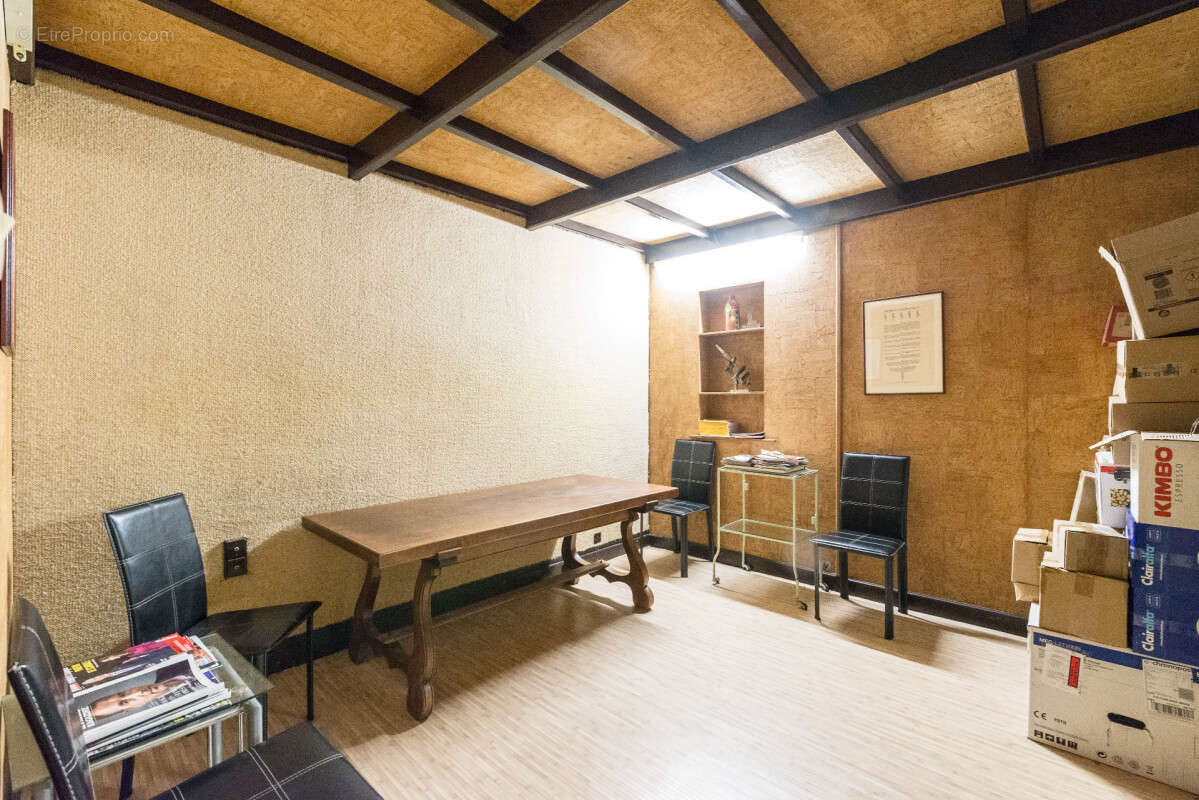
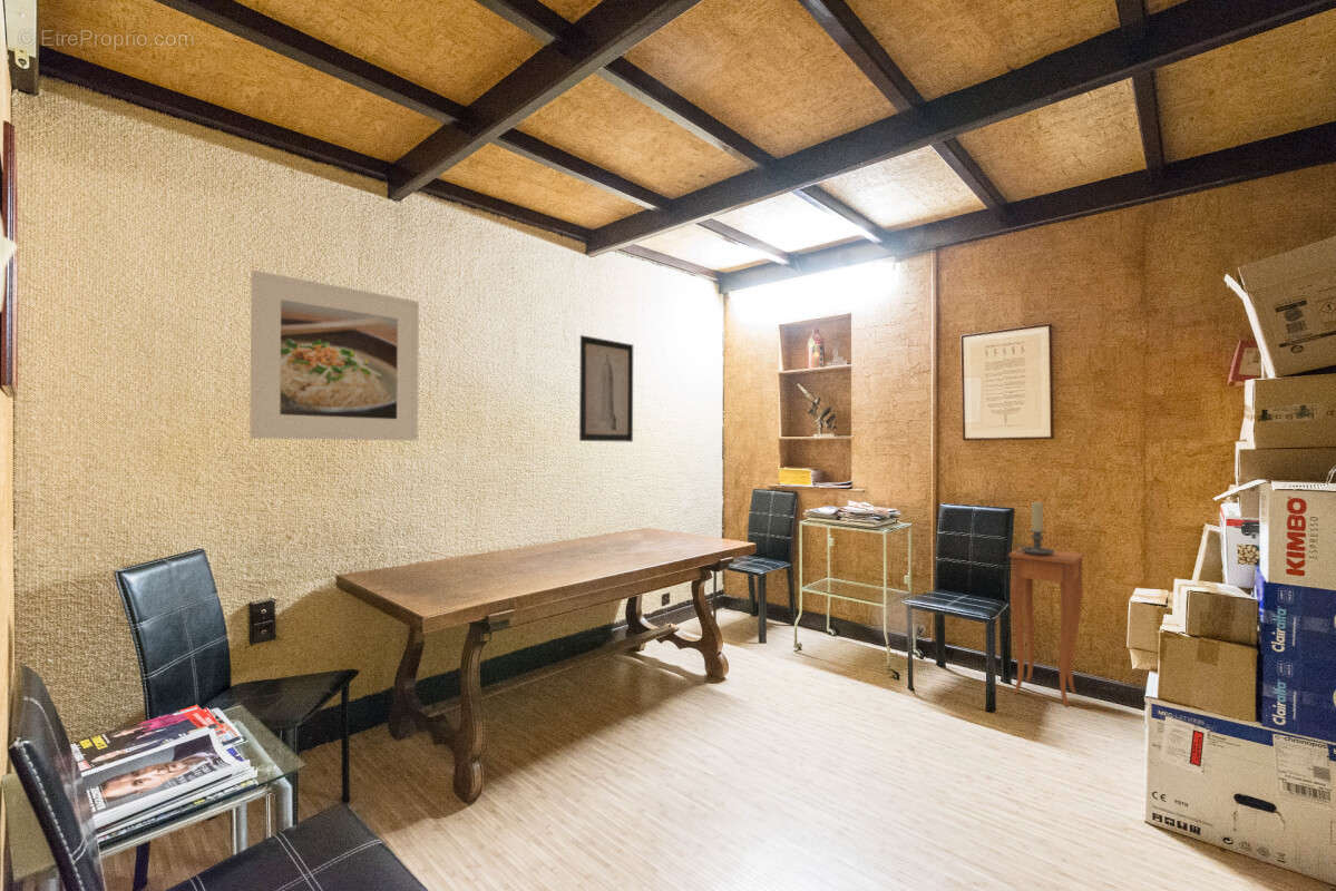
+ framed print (342, 363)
+ candle holder (1034, 527)
+ wall art (607, 390)
+ side table (1033, 627)
